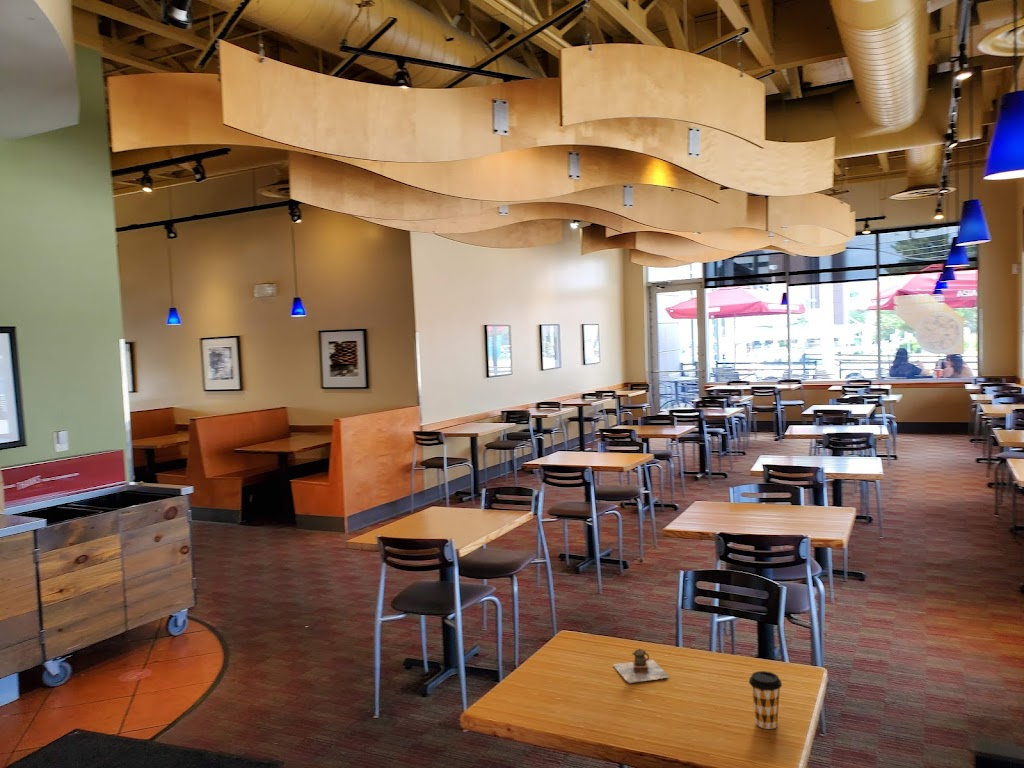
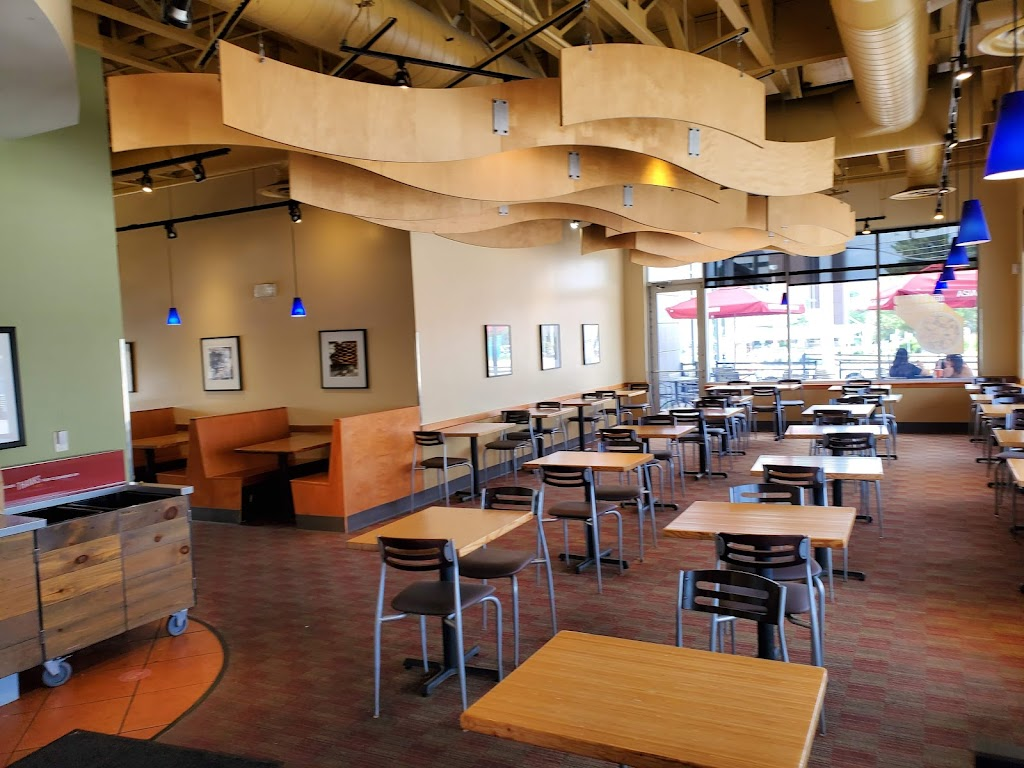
- teapot (640, 659)
- coffee cup (765, 700)
